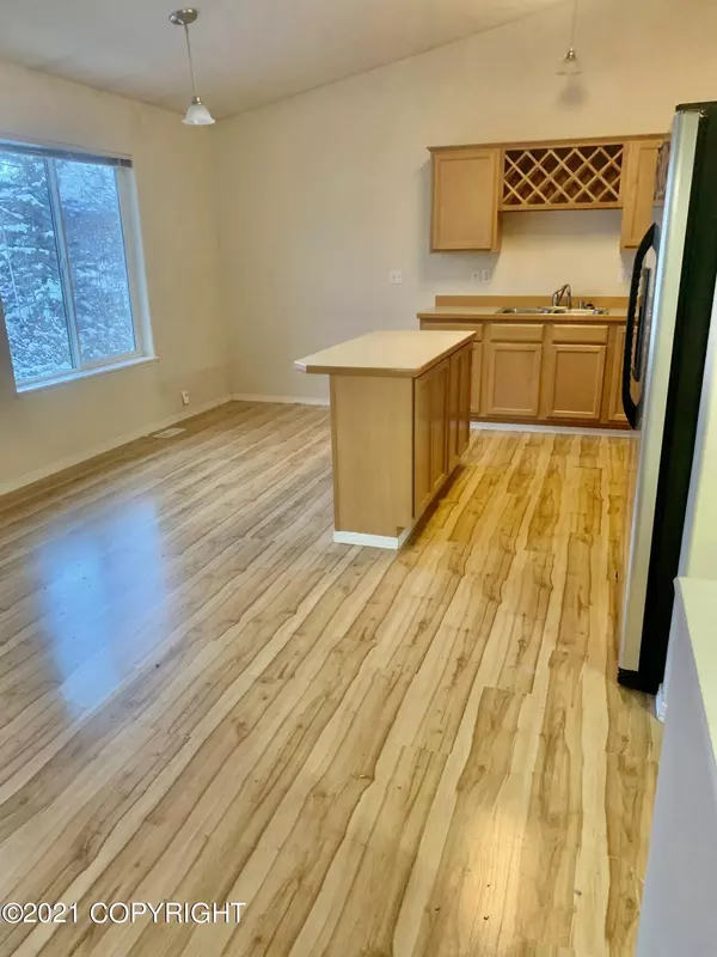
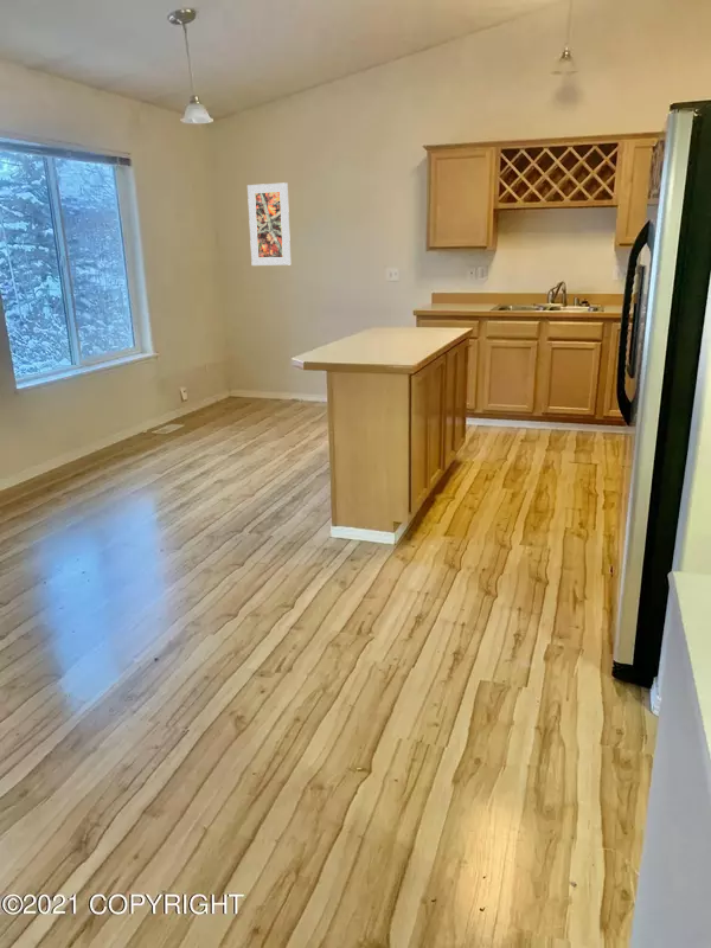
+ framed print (269, 225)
